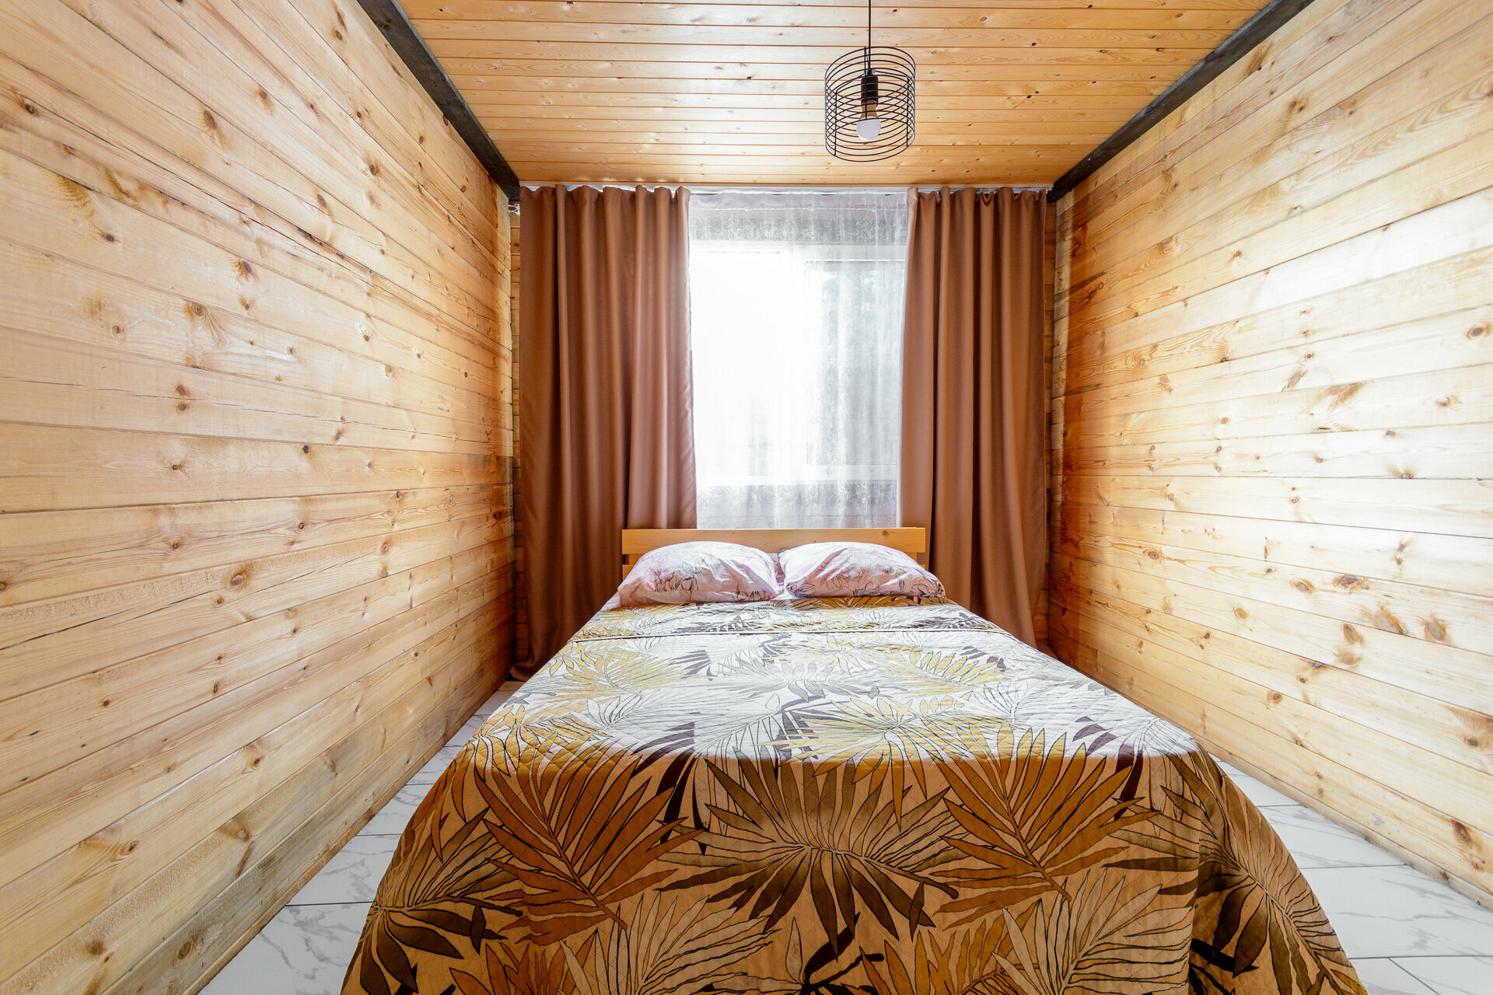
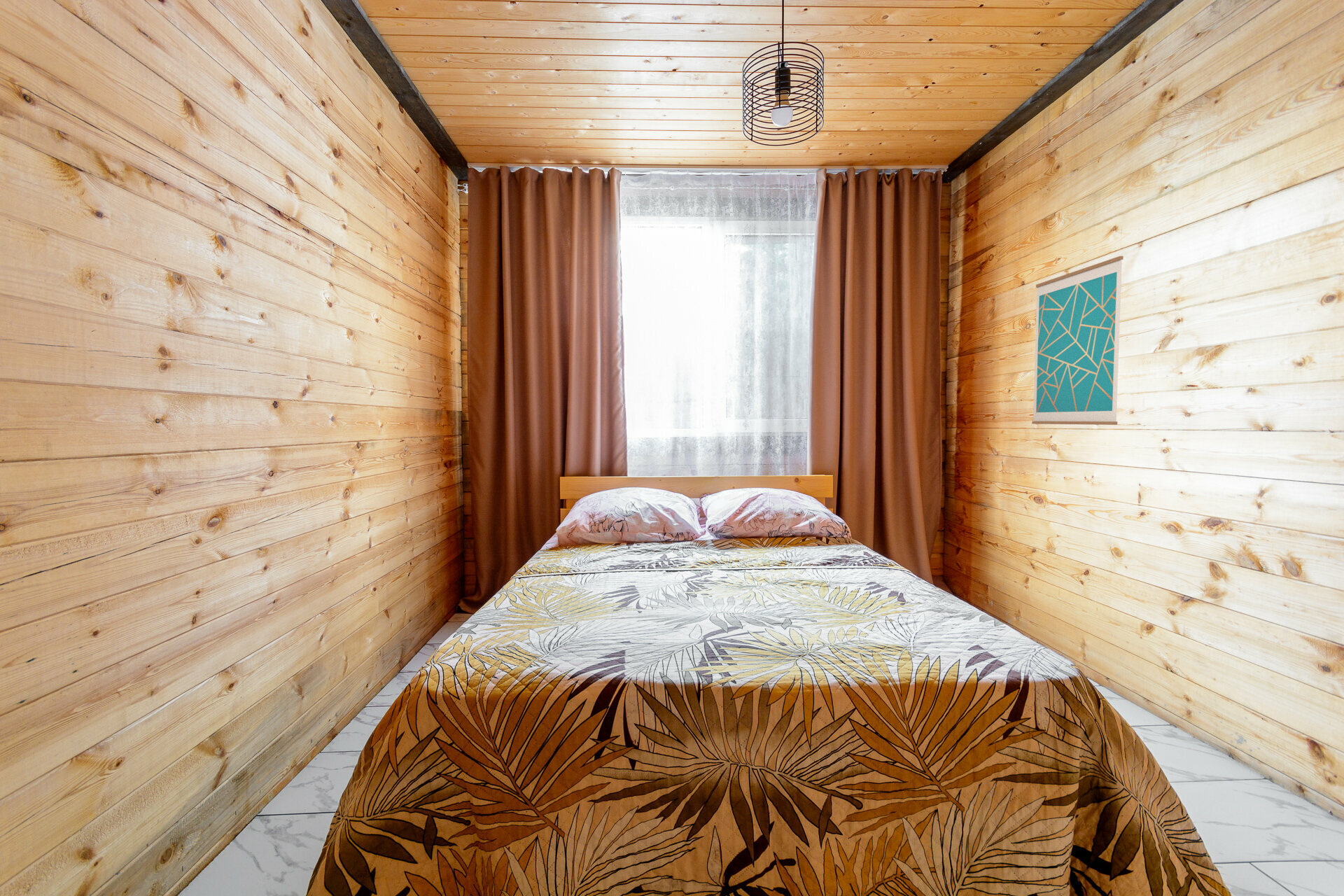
+ wall art (1072, 348)
